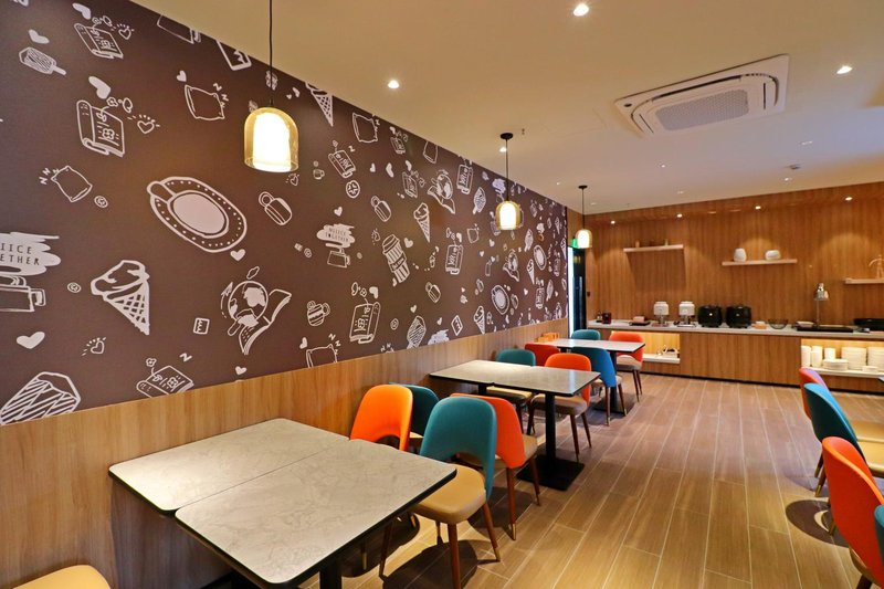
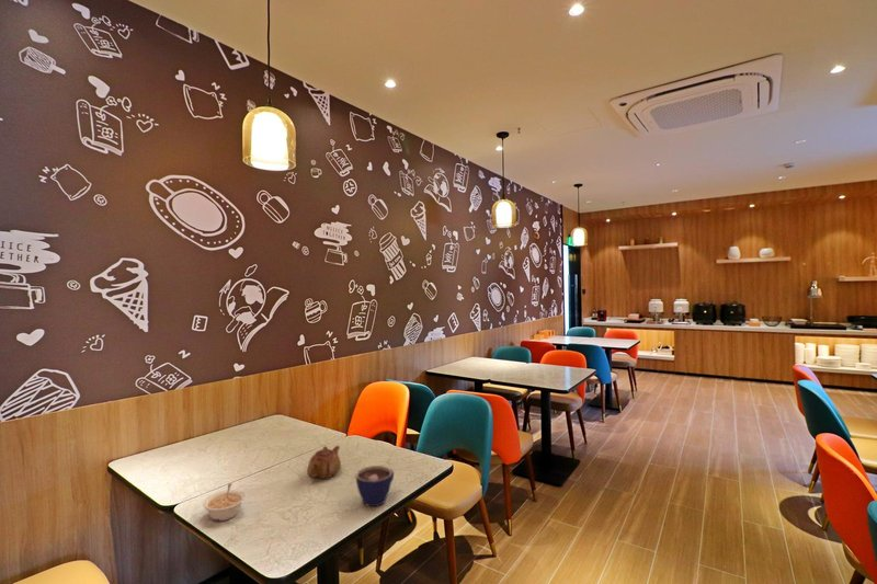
+ teapot (323, 459)
+ cup (378, 483)
+ legume (224, 504)
